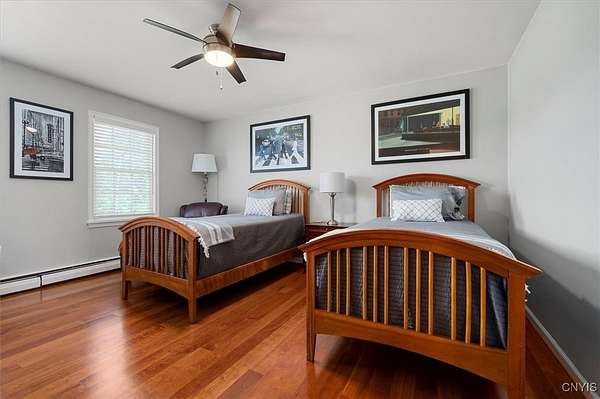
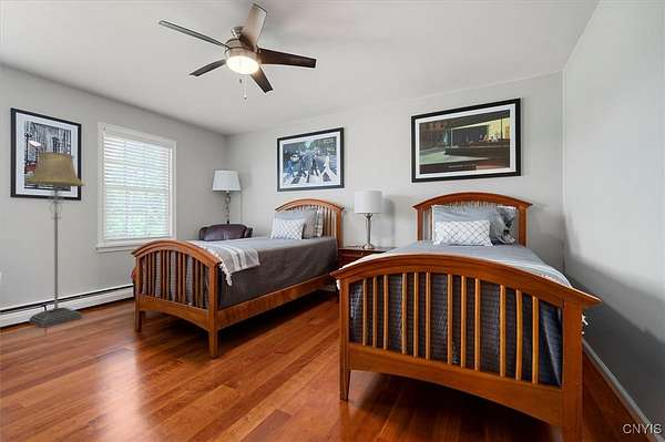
+ floor lamp (55, 237)
